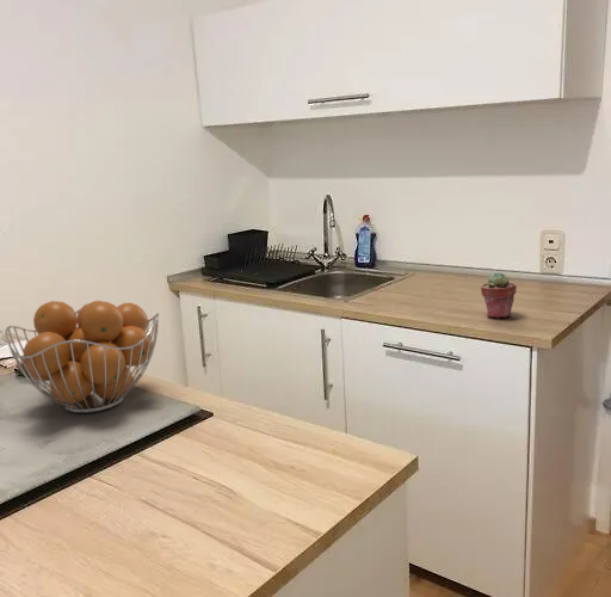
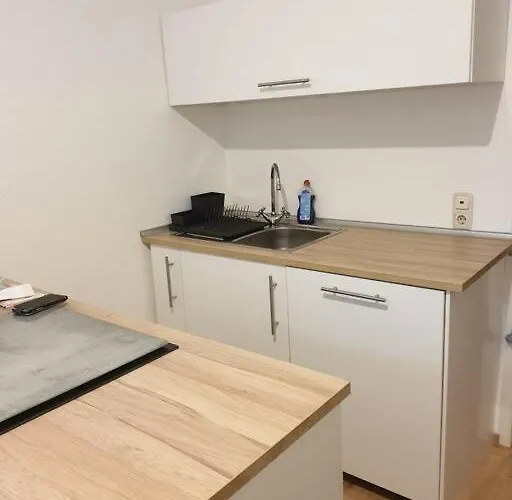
- potted succulent (498, 294)
- fruit basket (88, 351)
